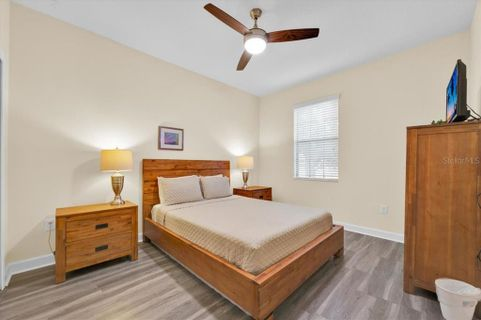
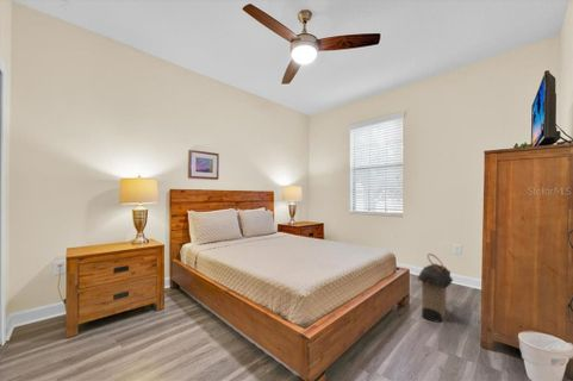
+ laundry hamper (435, 285)
